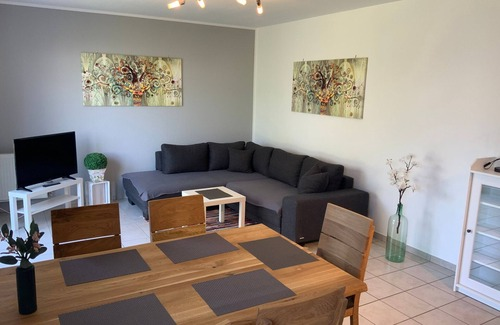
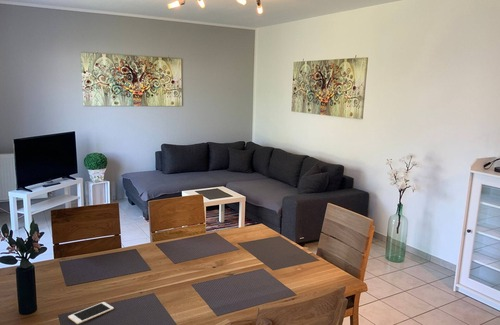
+ cell phone (91, 312)
